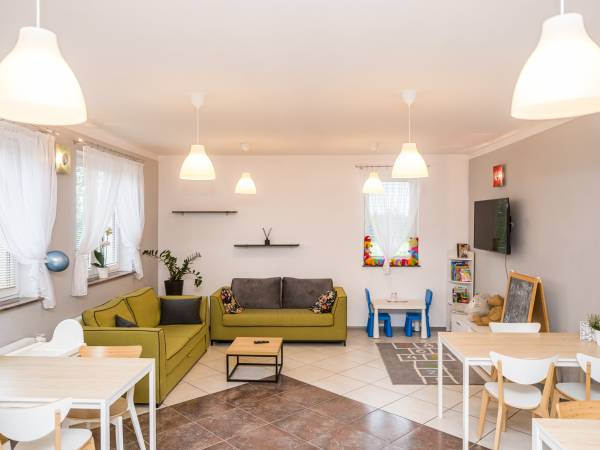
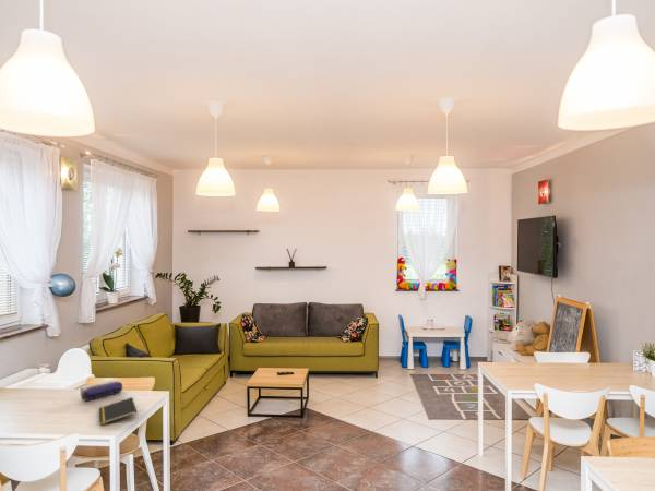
+ pencil case (102, 390)
+ notepad (117, 410)
